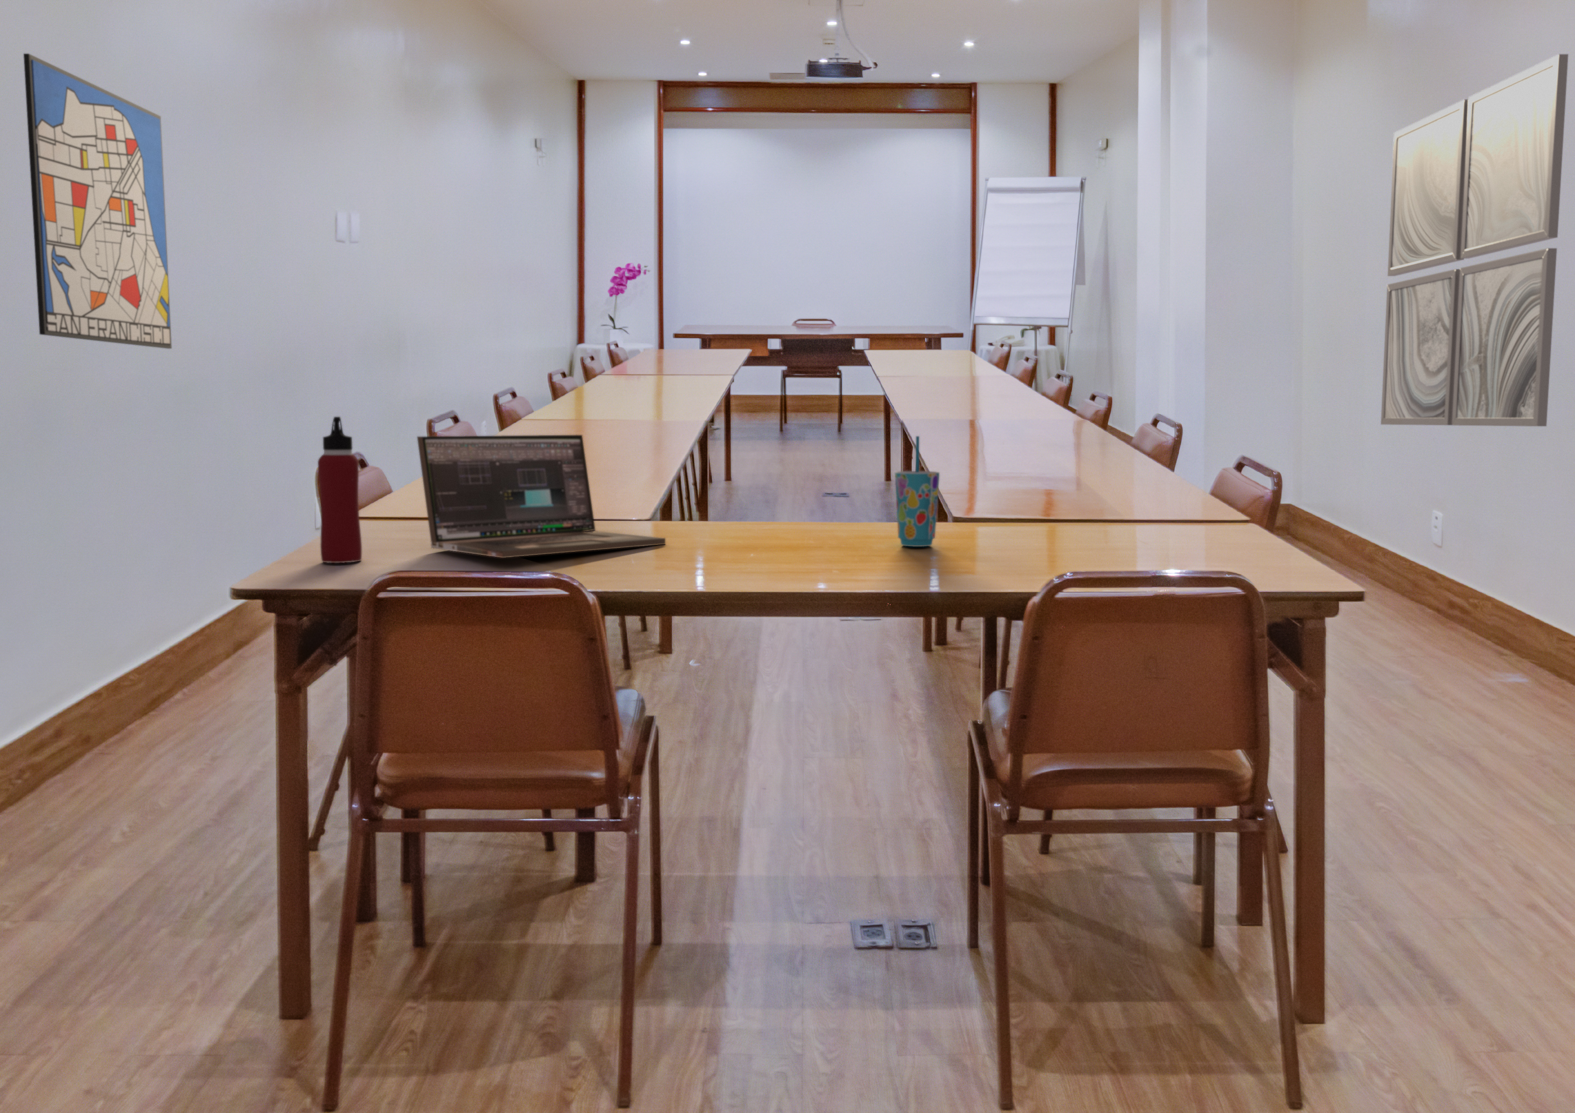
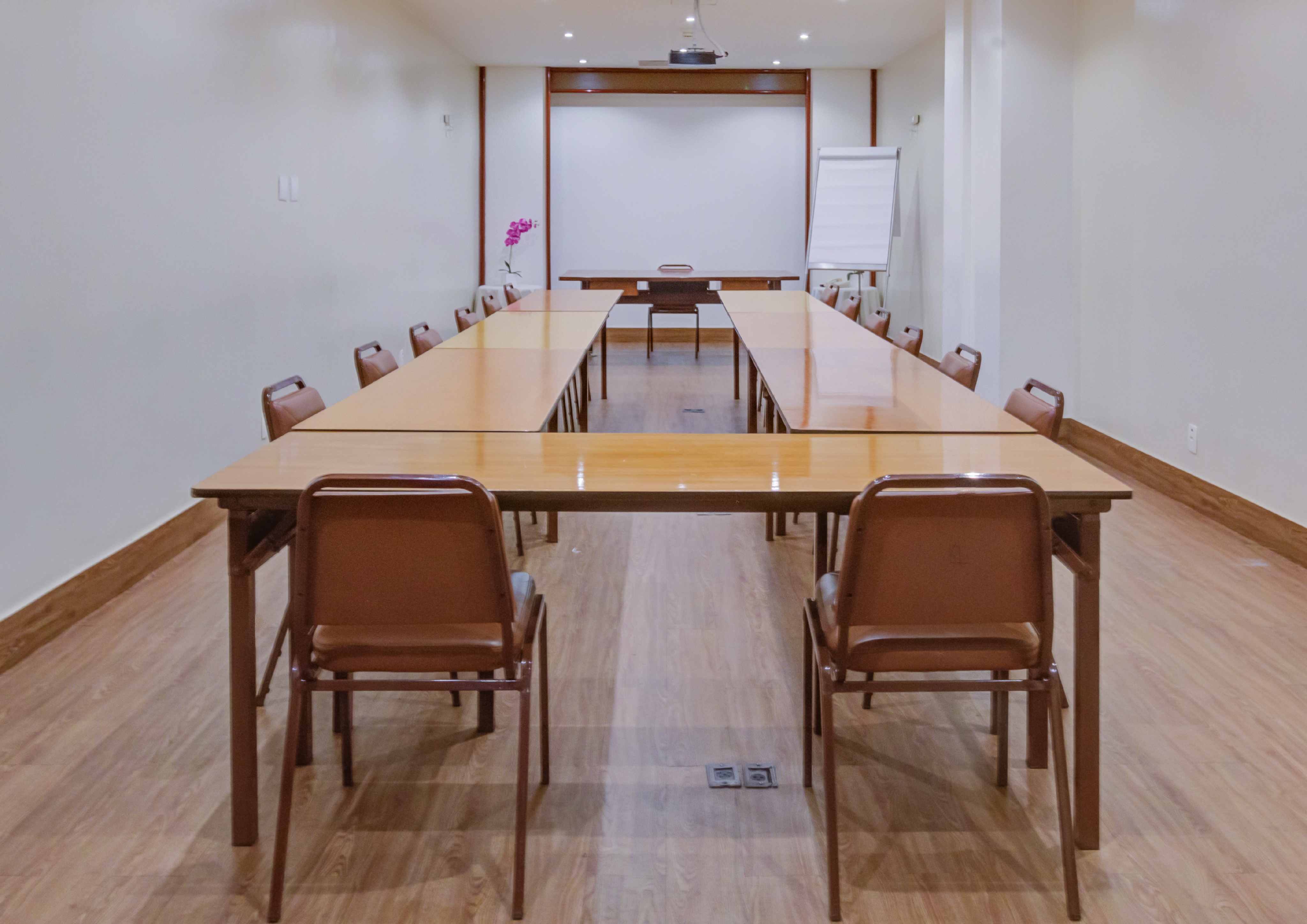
- laptop (542, 491)
- water bottle (339, 489)
- cup (917, 490)
- wall art (105, 216)
- wall art (1462, 260)
